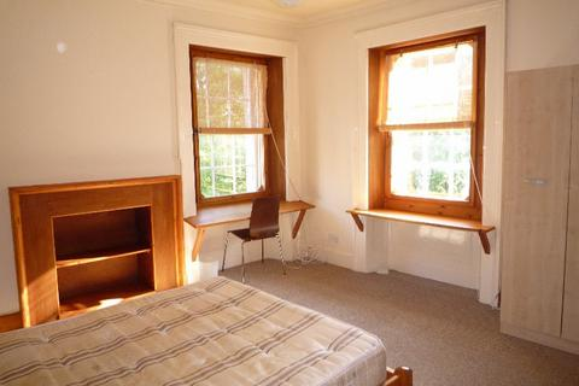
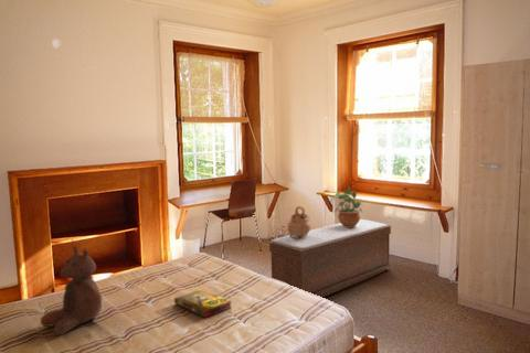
+ potted plant (348, 205)
+ stuffed bear (71, 287)
+ ceramic vessel (298, 221)
+ book (202, 302)
+ bench (333, 255)
